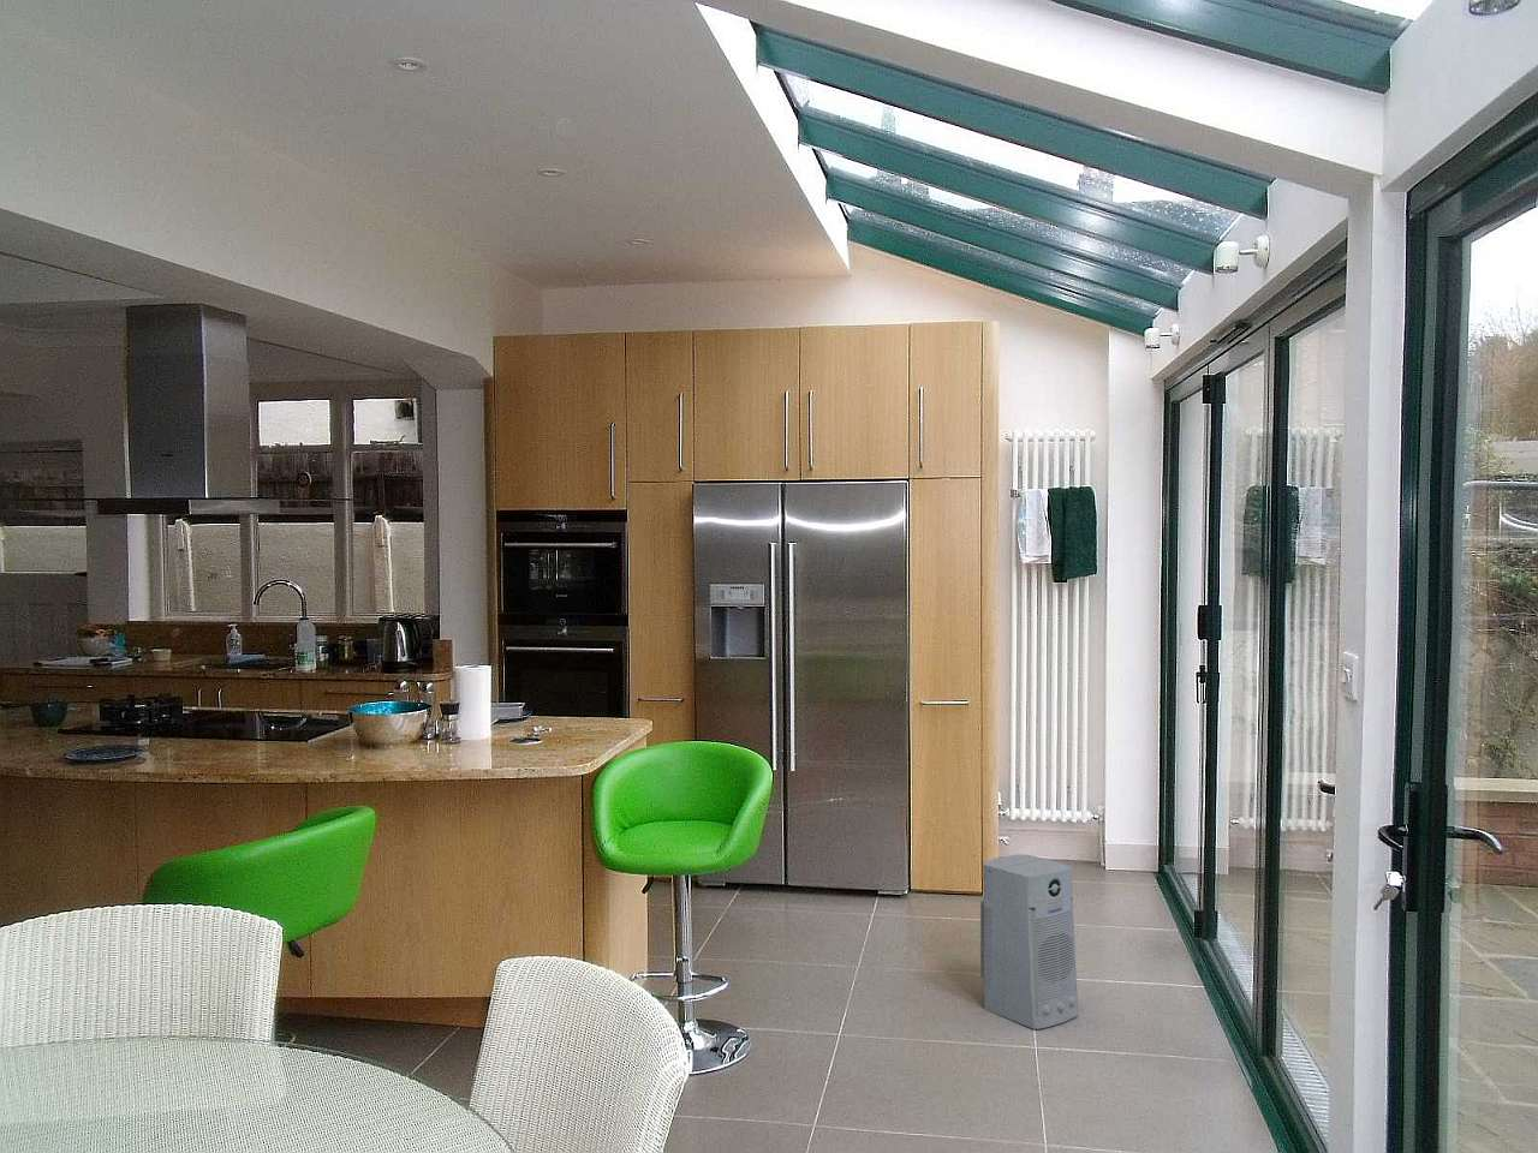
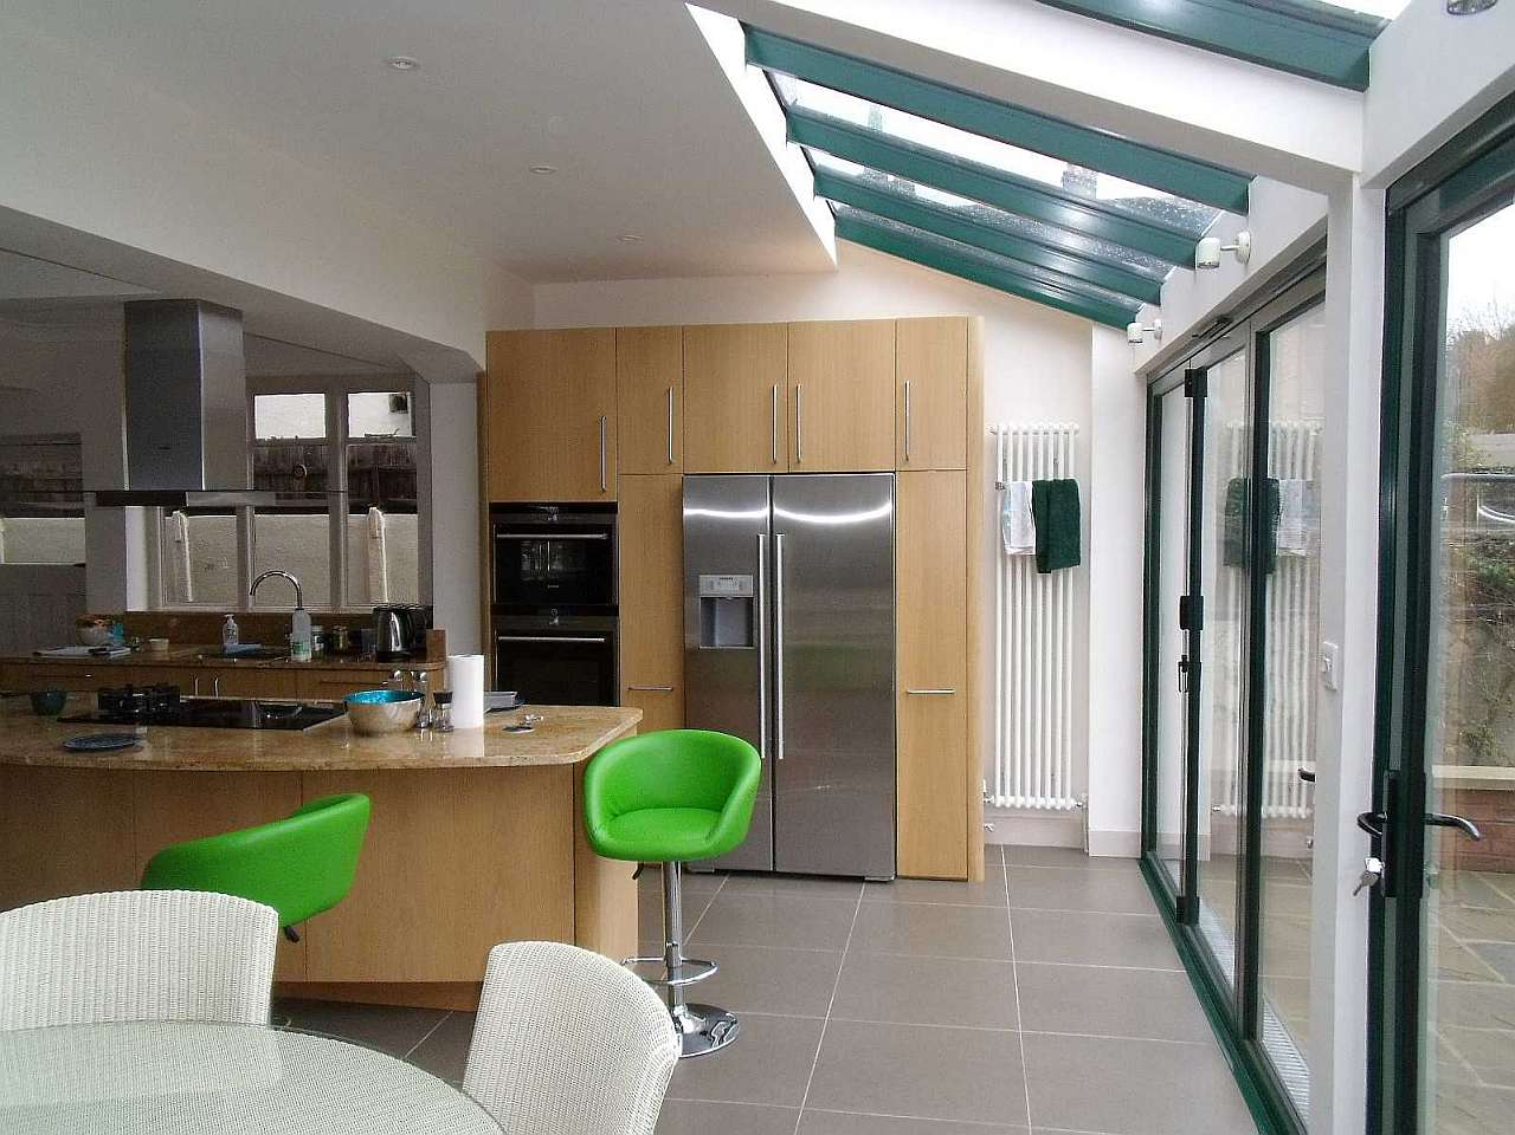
- air purifier (1027, 937)
